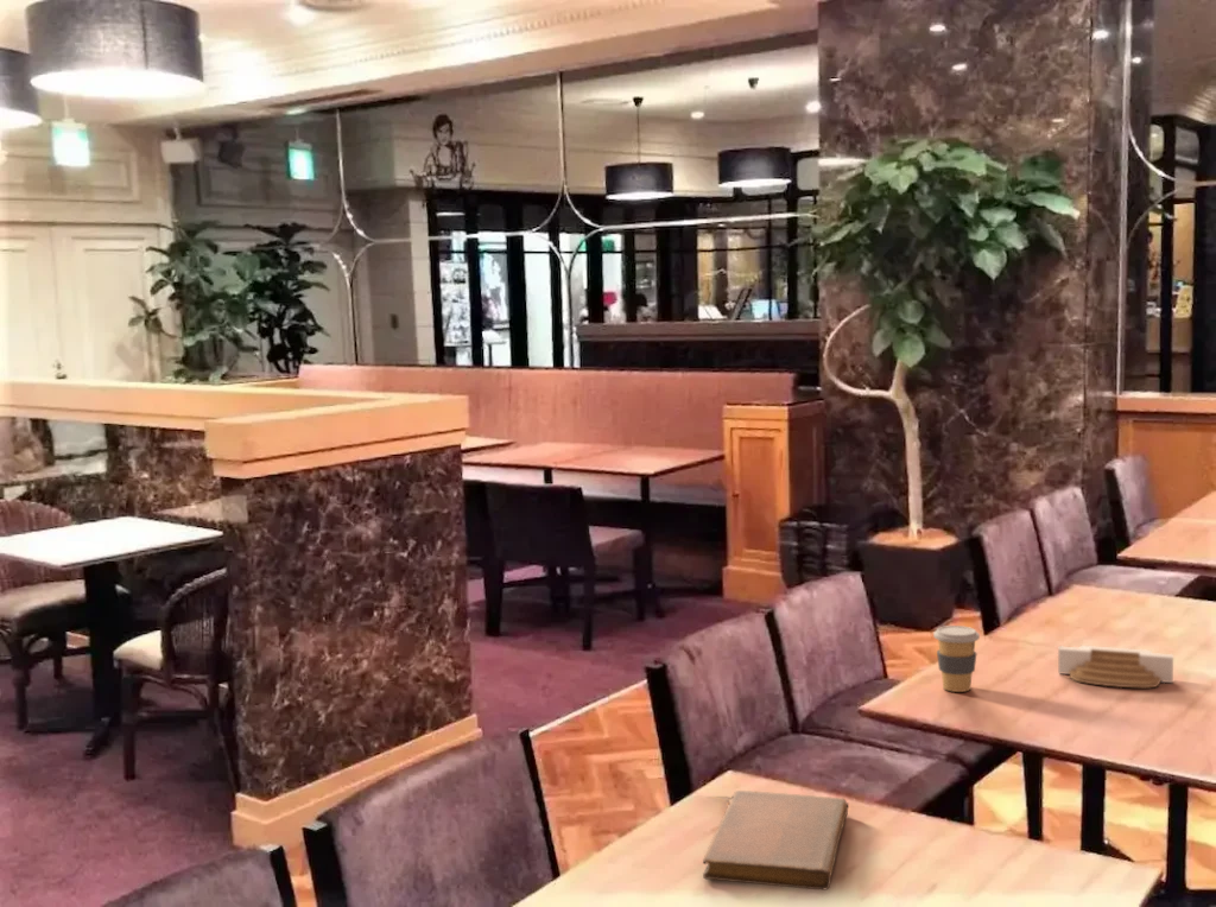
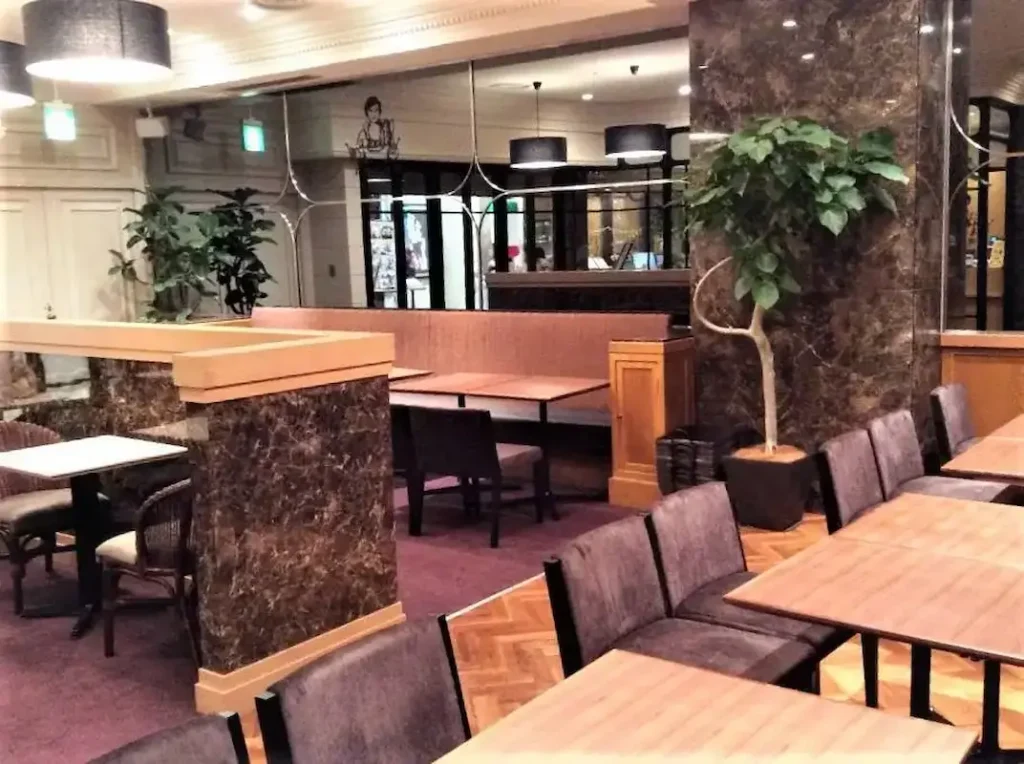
- notebook (779, 836)
- architectural model (1114, 666)
- coffee cup (956, 659)
